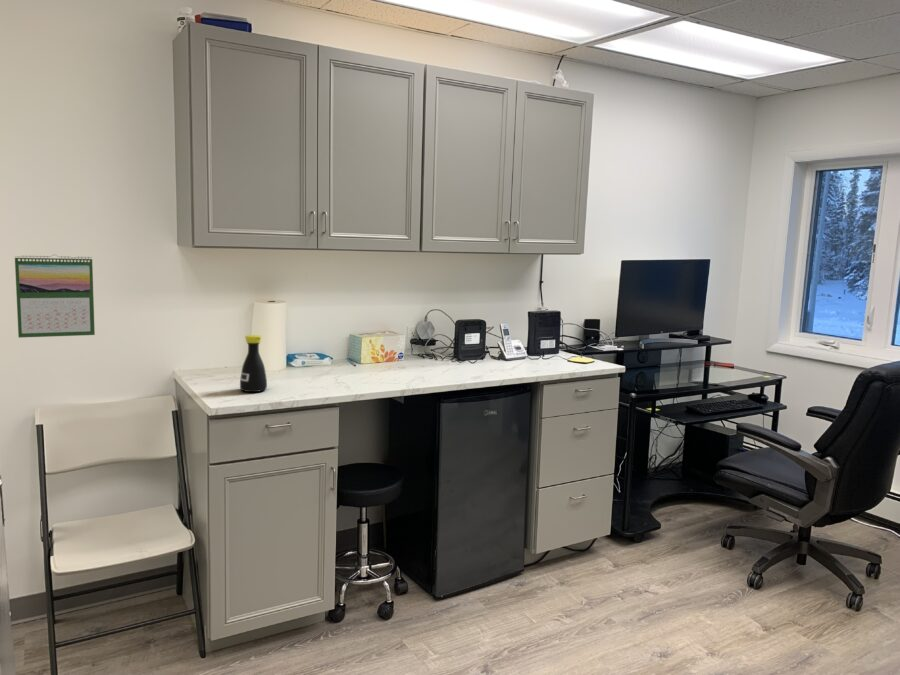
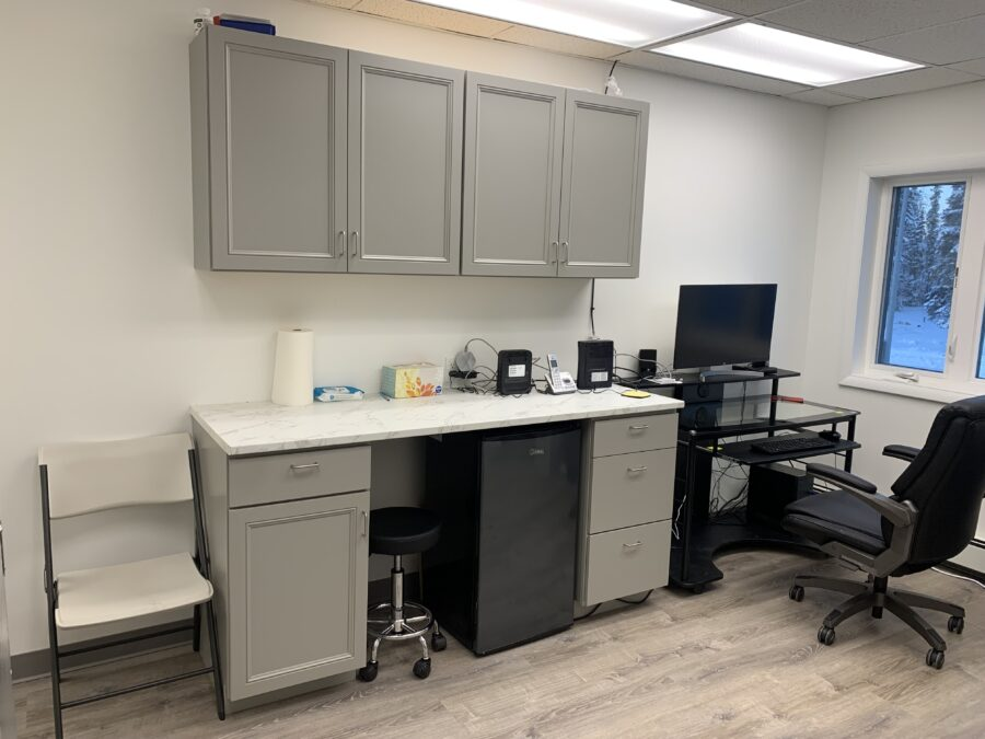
- calendar (55, 295)
- bottle (253, 362)
